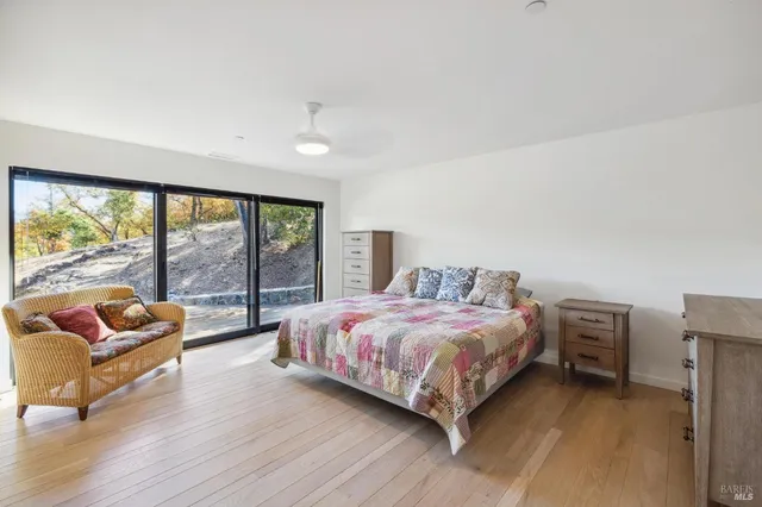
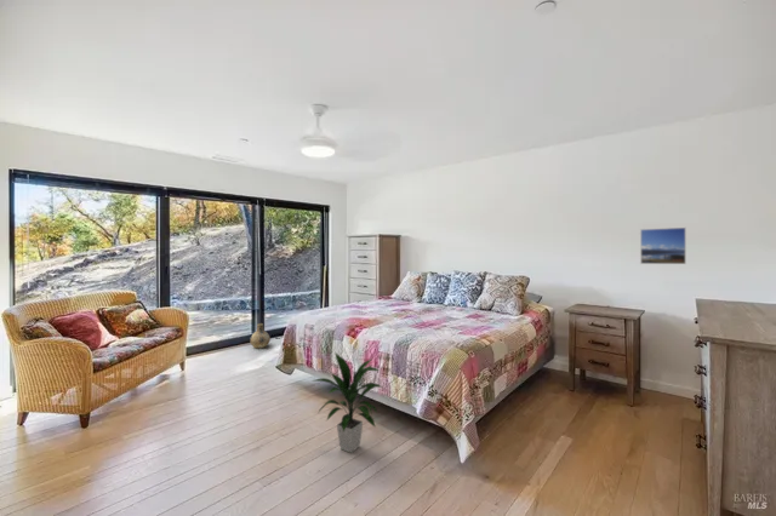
+ ceramic jug (259, 334)
+ indoor plant (353, 400)
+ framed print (662, 246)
